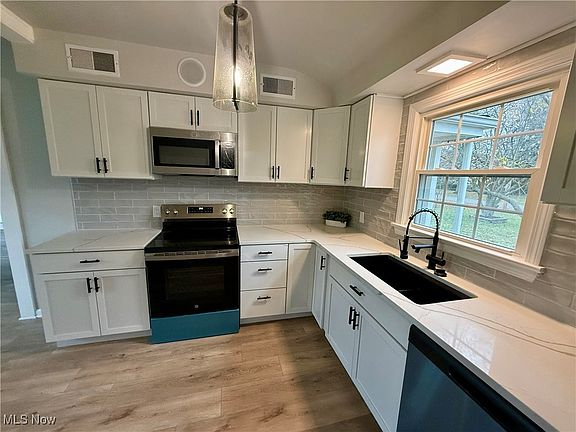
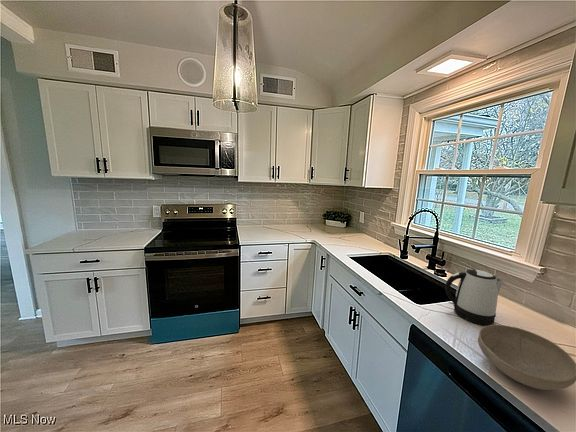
+ kettle (471, 293)
+ bowl (521, 359)
